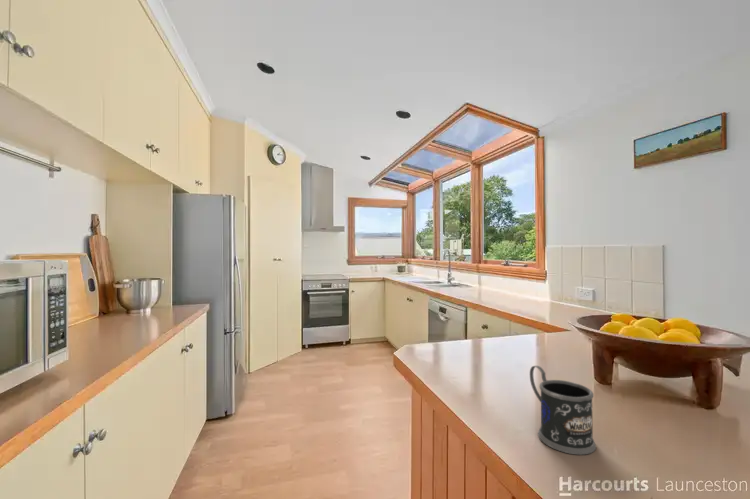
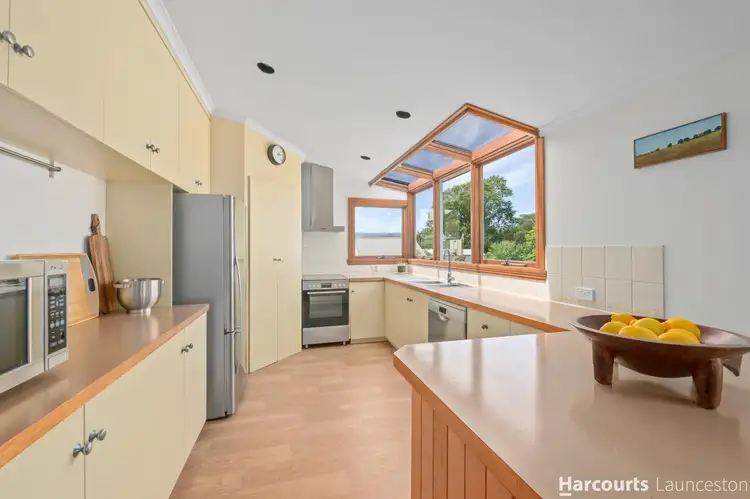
- mug (556, 403)
